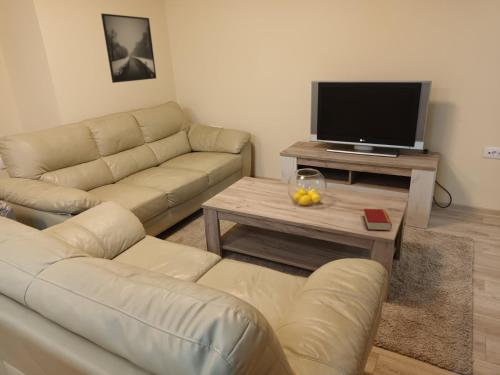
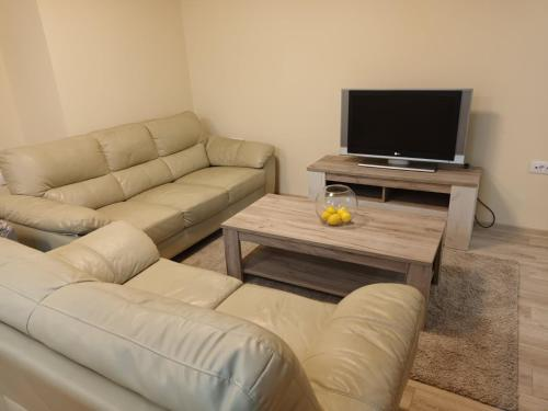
- book (376, 219)
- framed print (131, 49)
